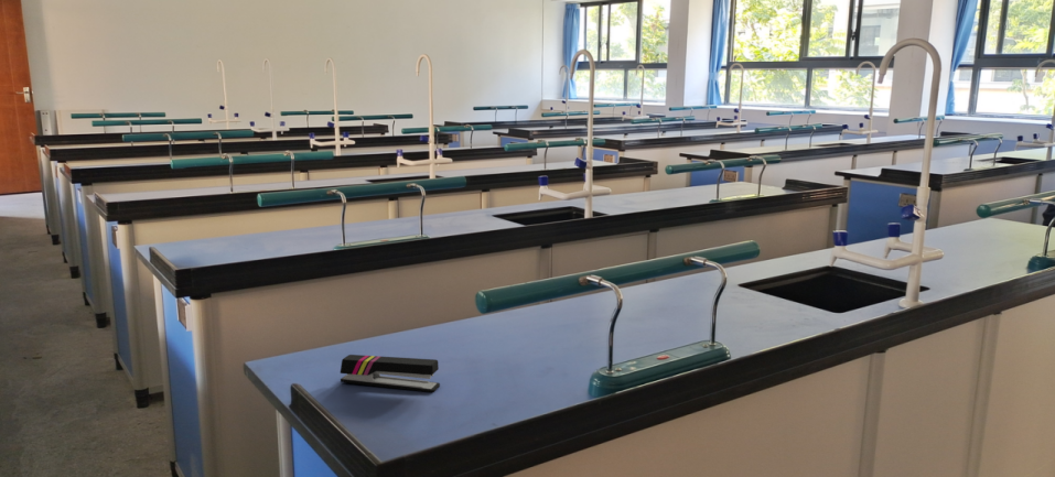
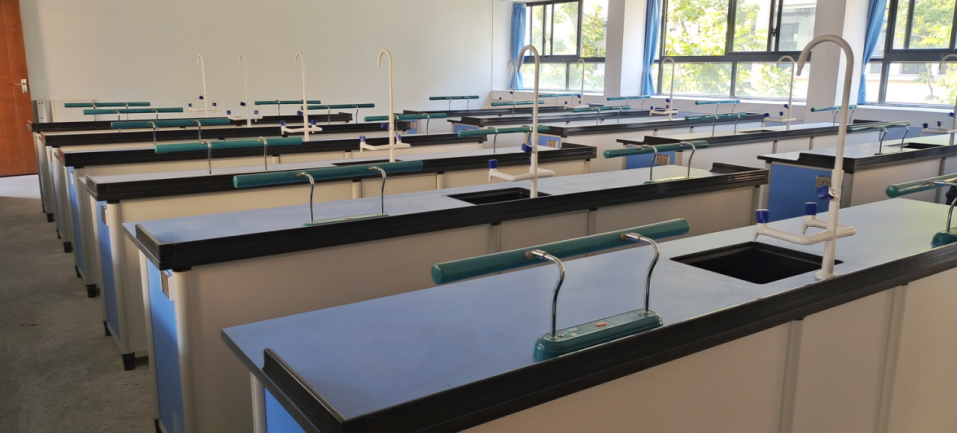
- stapler (389, 370)
